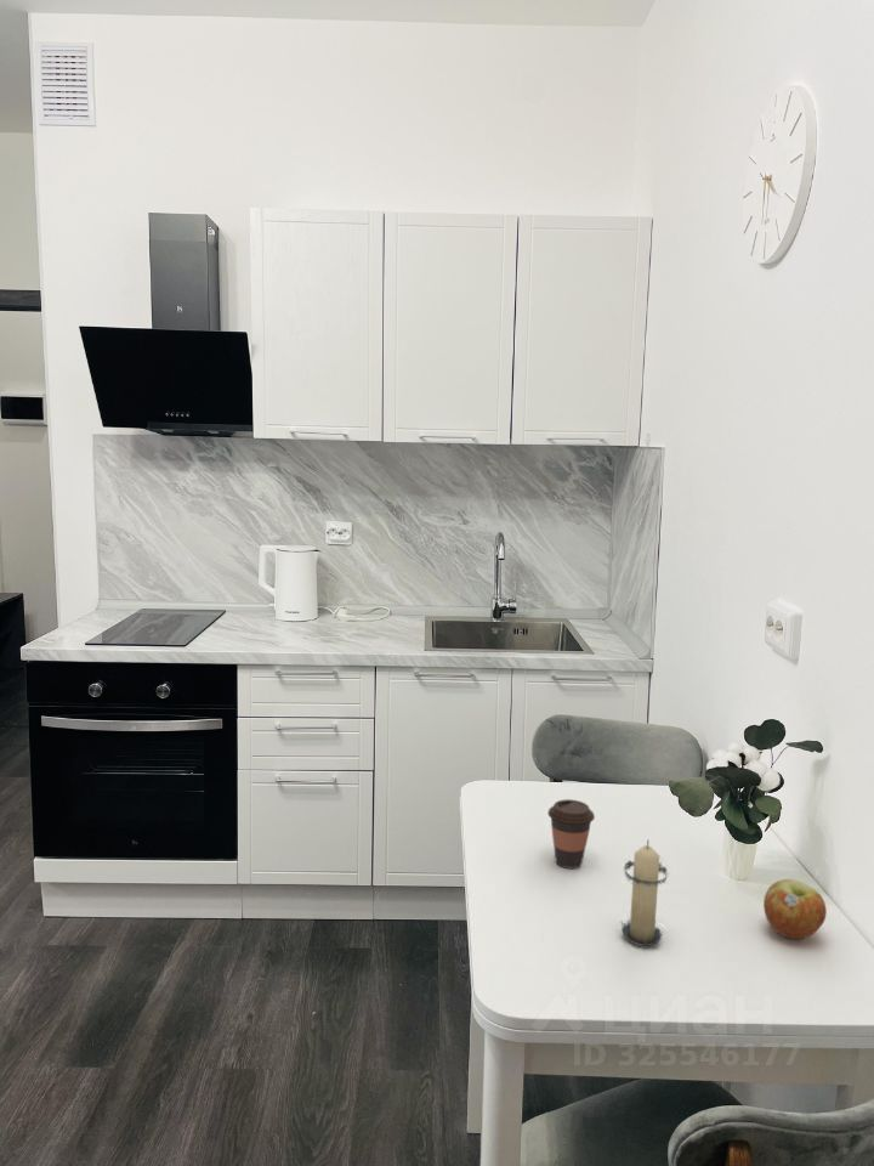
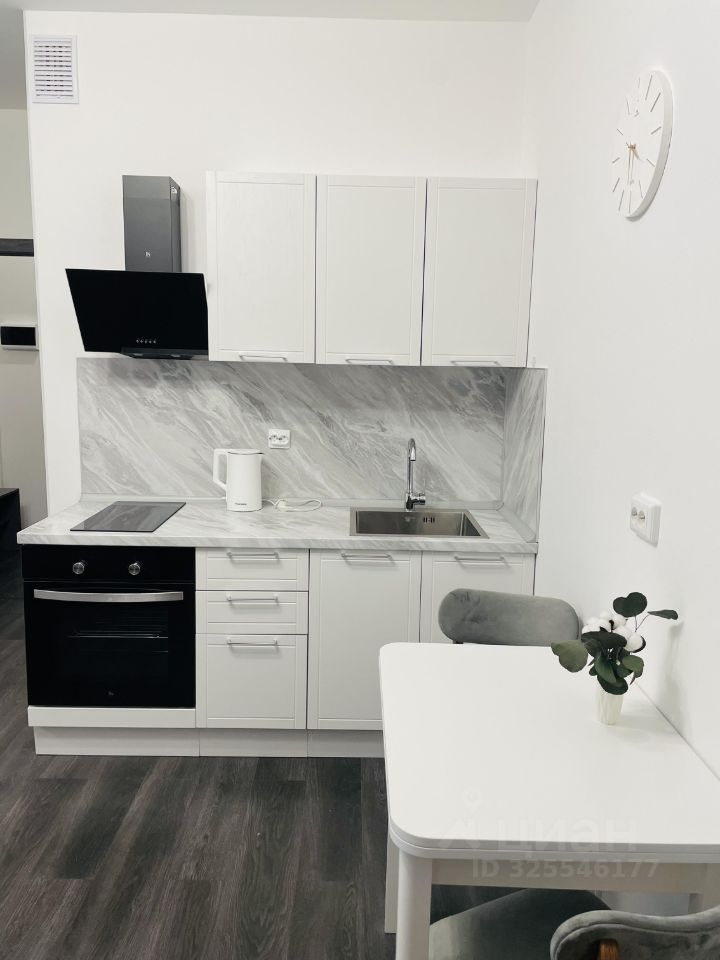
- apple (793, 909)
- candle (645, 889)
- coffee cup (569, 834)
